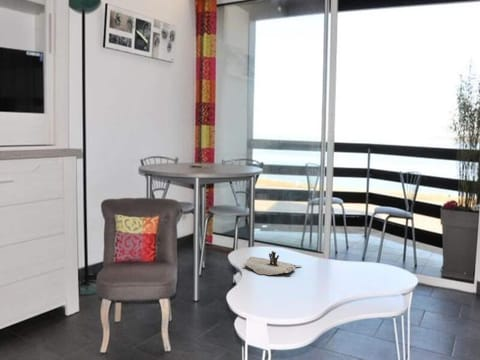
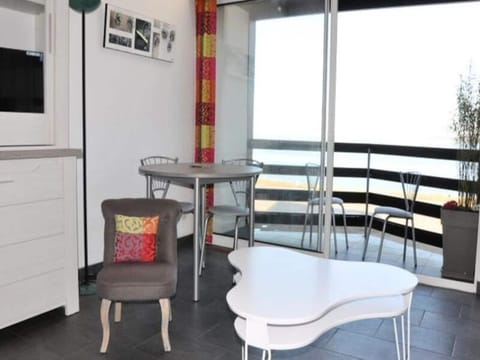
- magazine (267, 259)
